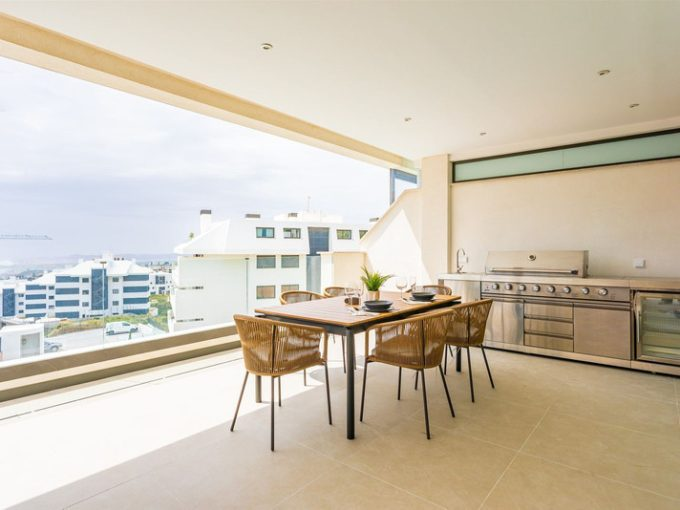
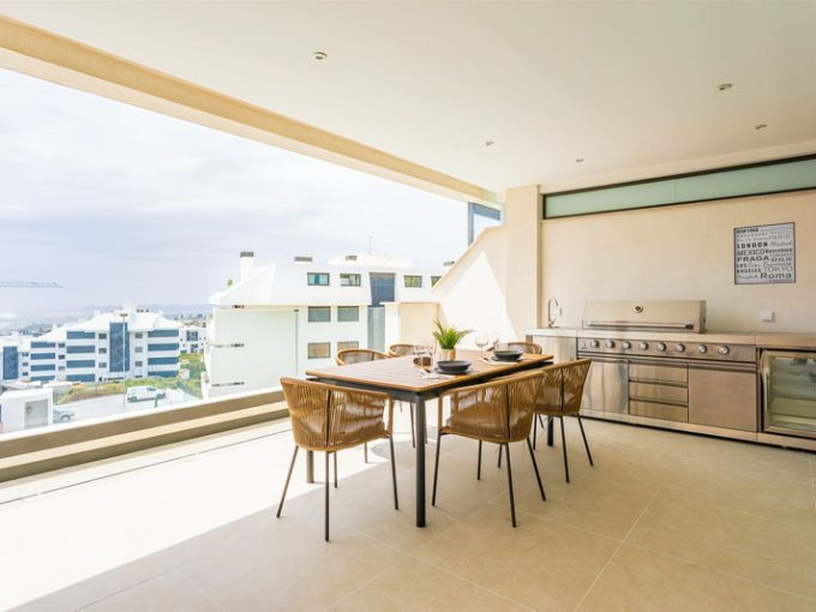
+ wall art (763, 254)
